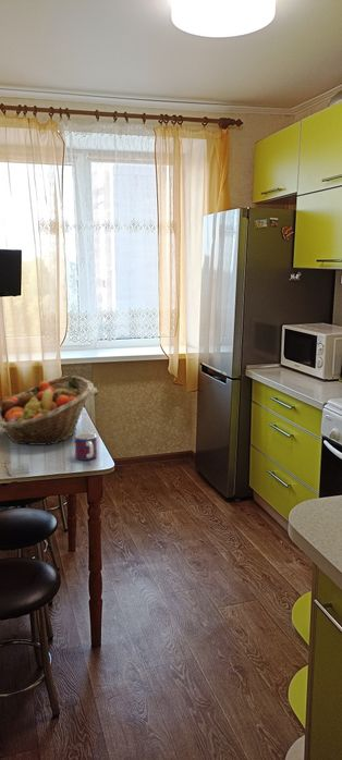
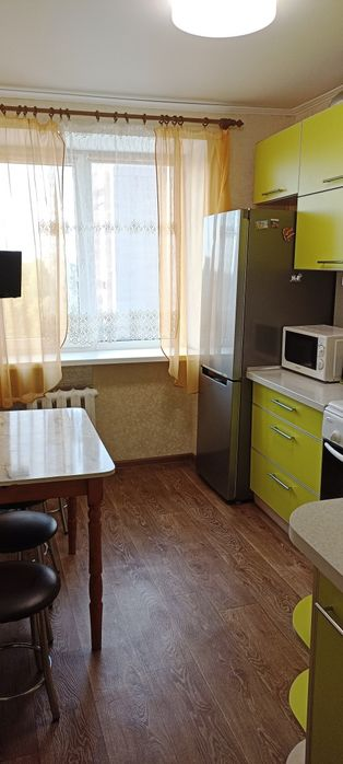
- fruit basket (45, 408)
- mug (87, 448)
